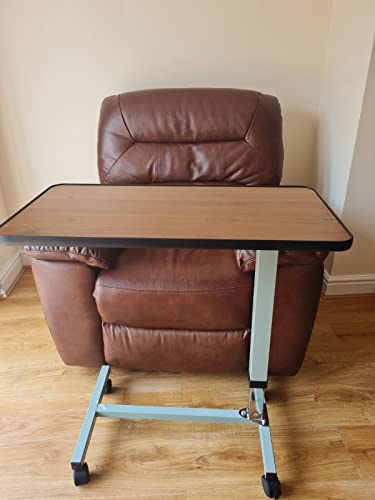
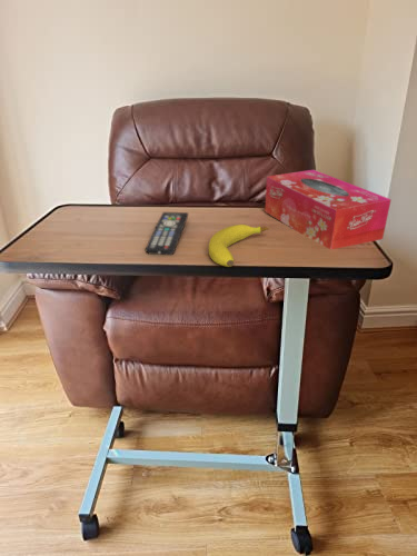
+ fruit (238, 240)
+ tissue box (320, 206)
+ remote control (168, 230)
